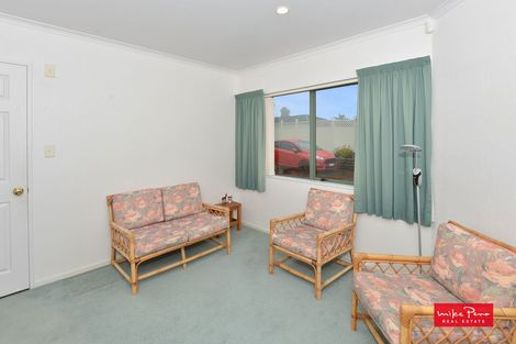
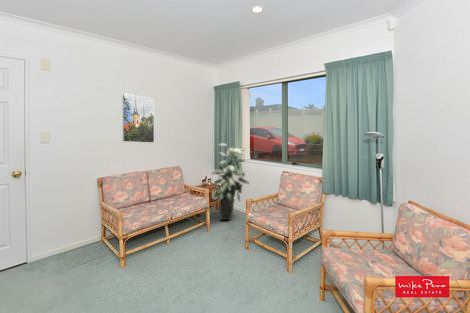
+ indoor plant (227, 181)
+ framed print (138, 119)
